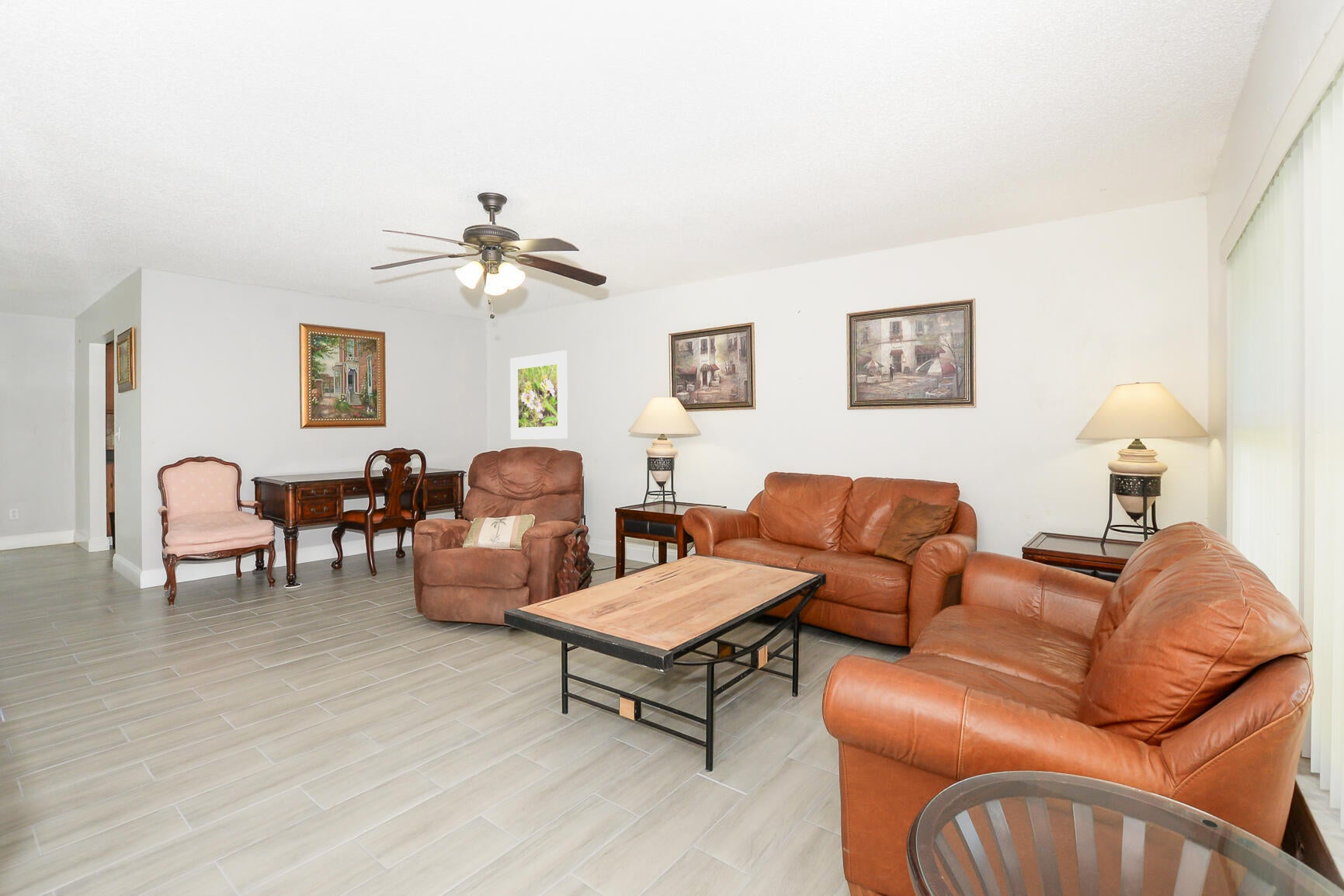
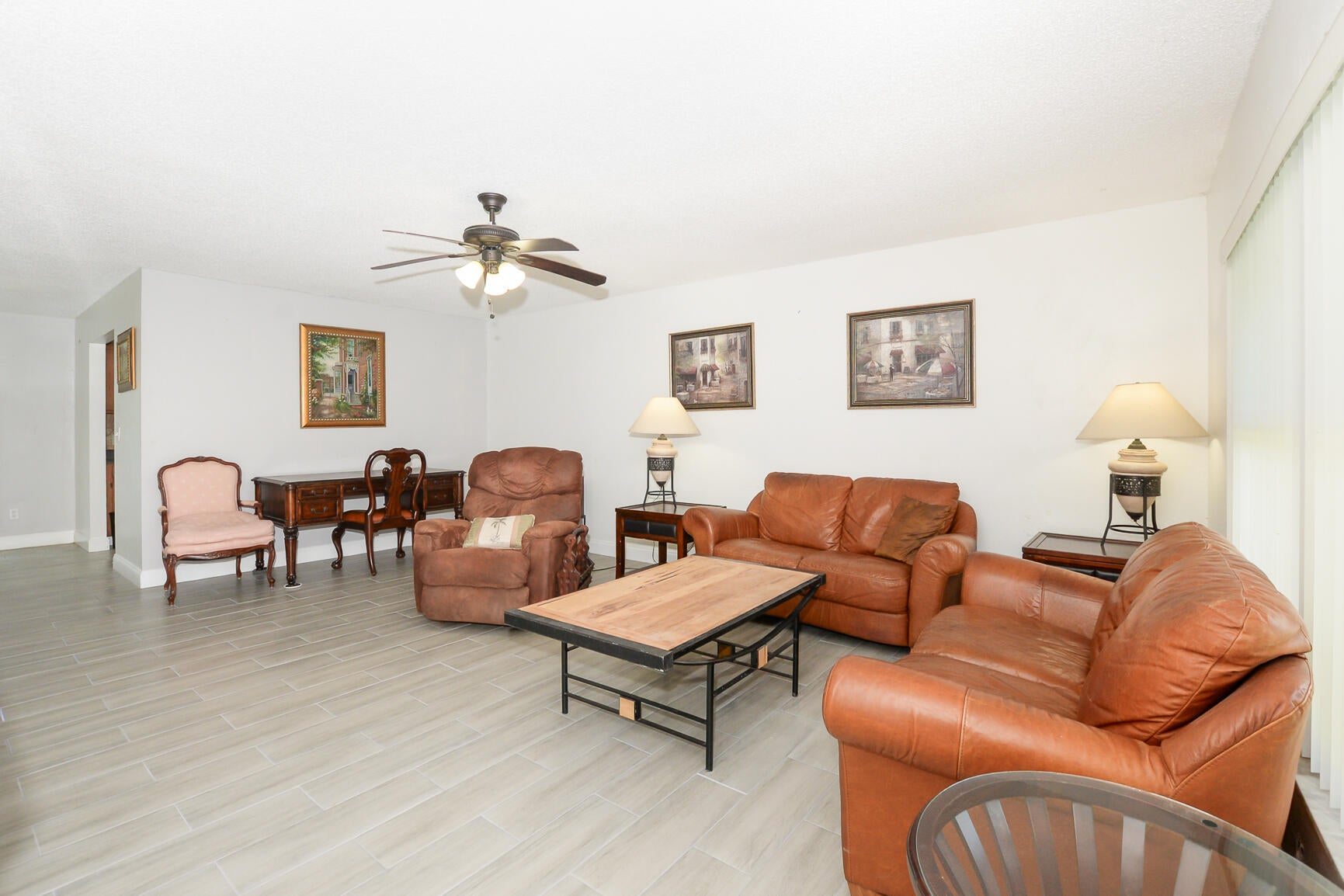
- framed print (537, 397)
